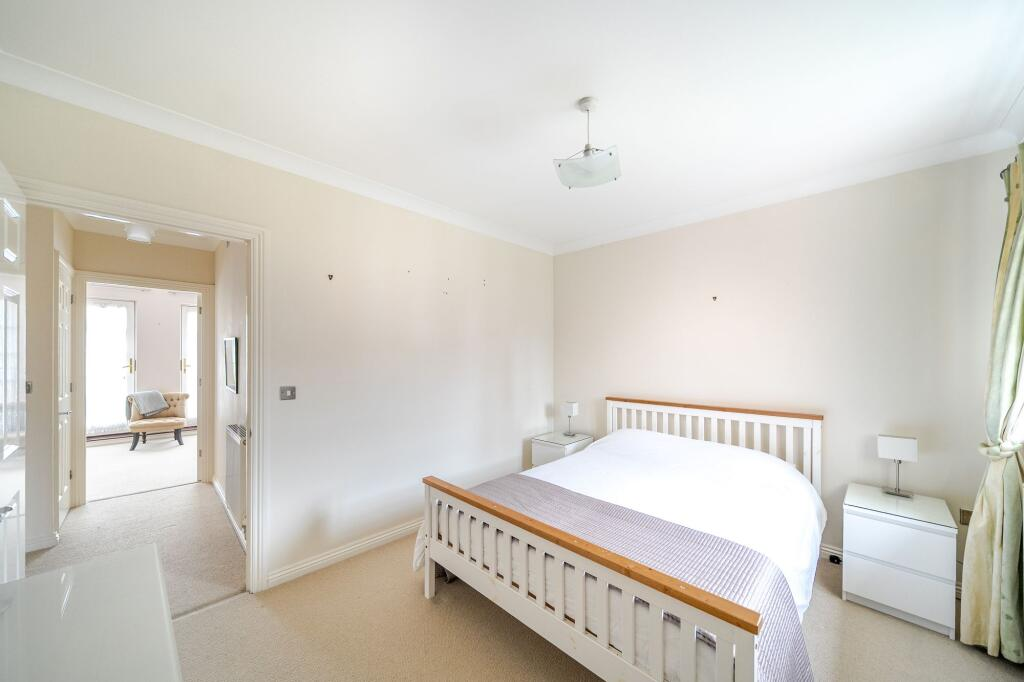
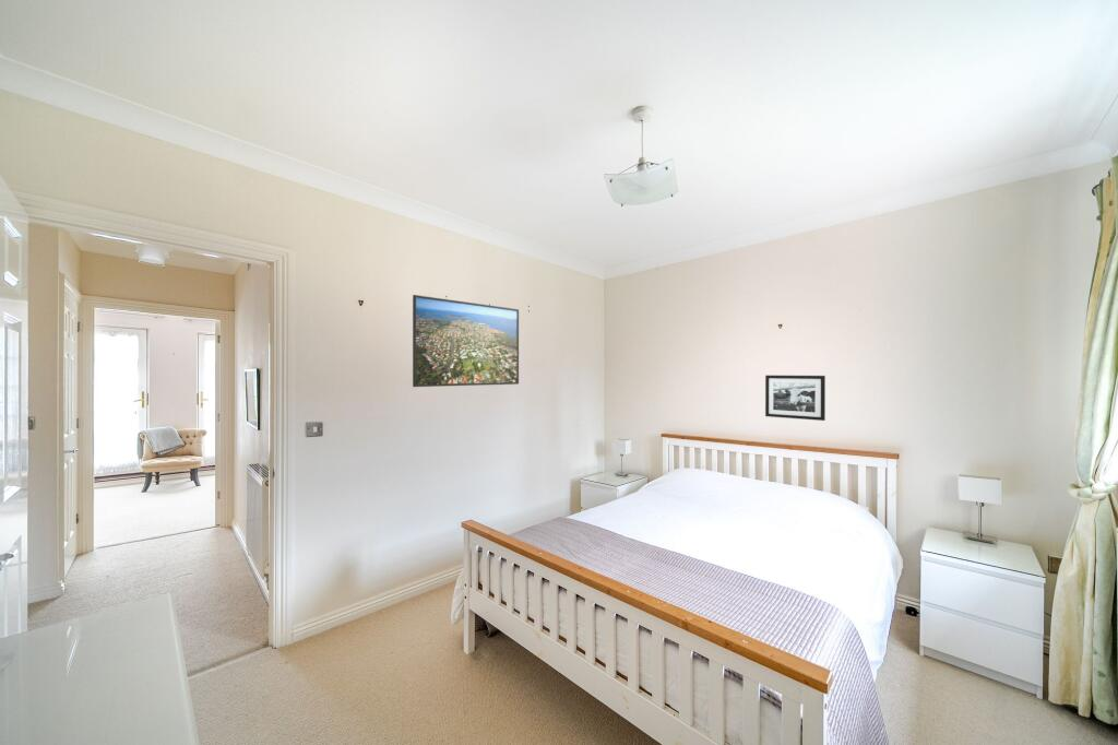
+ picture frame (794, 397)
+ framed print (471, 344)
